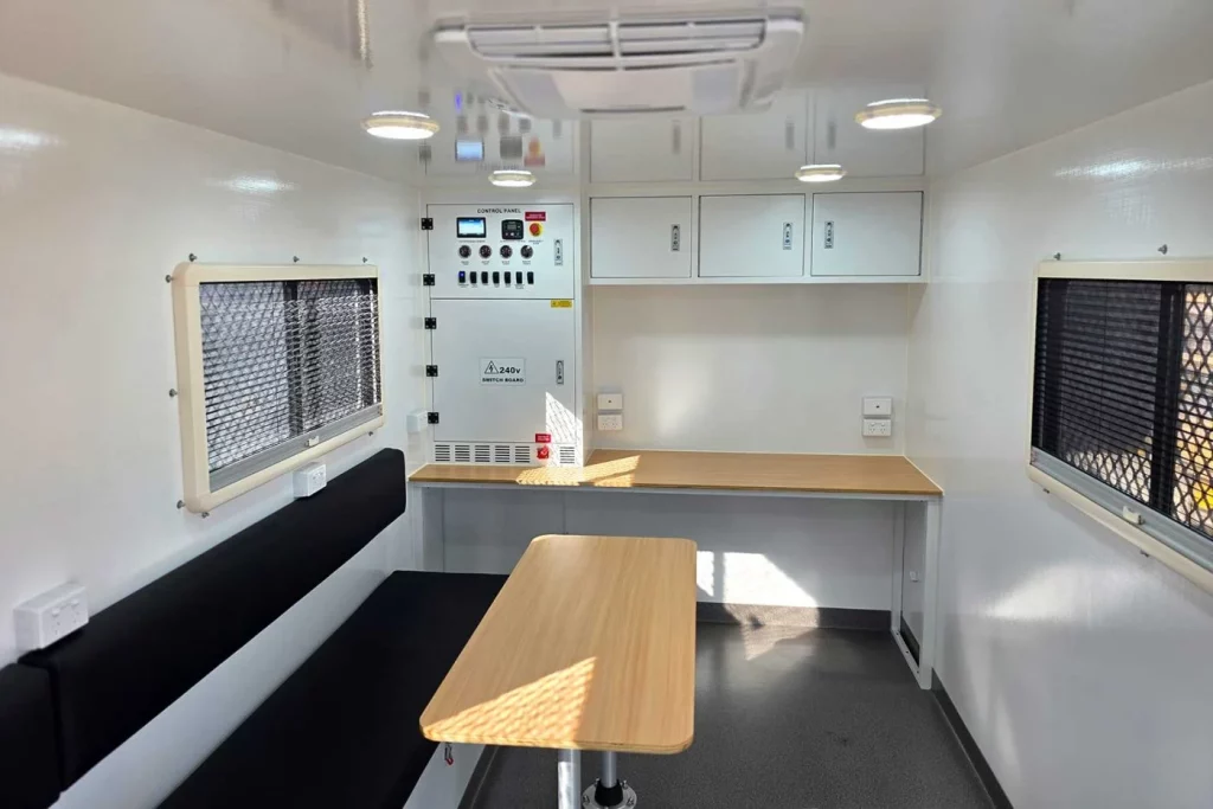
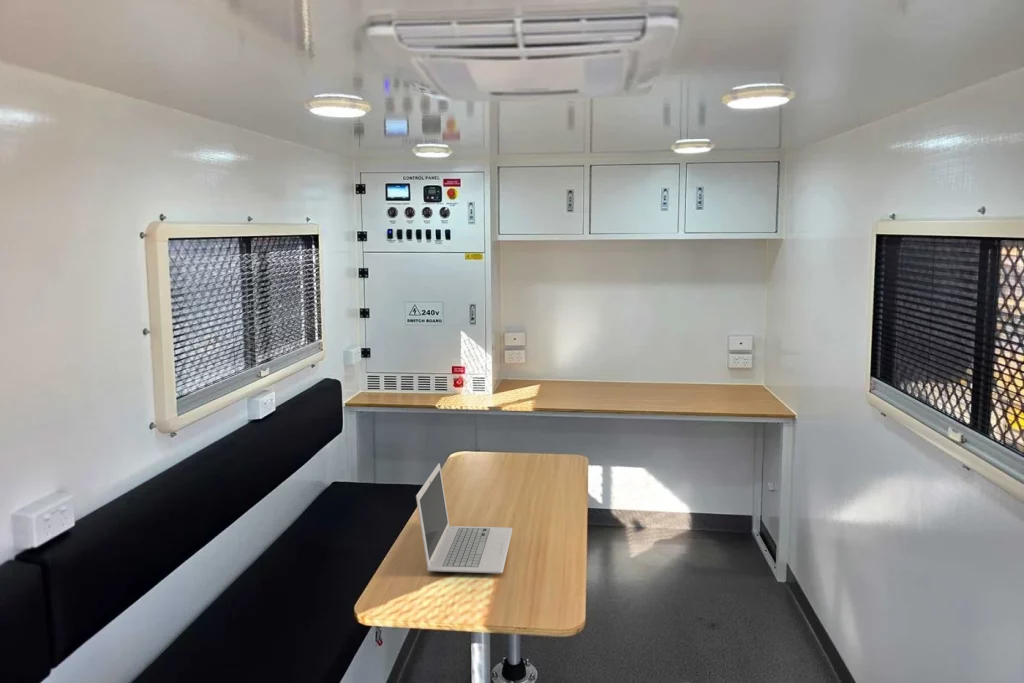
+ laptop (467, 526)
